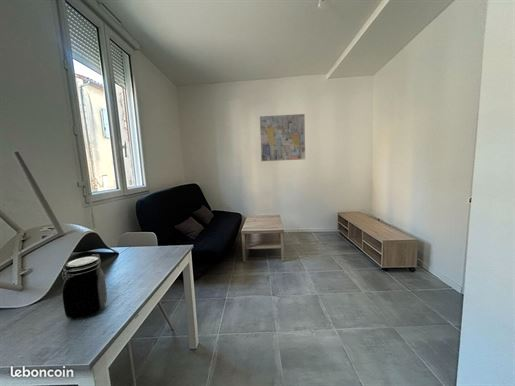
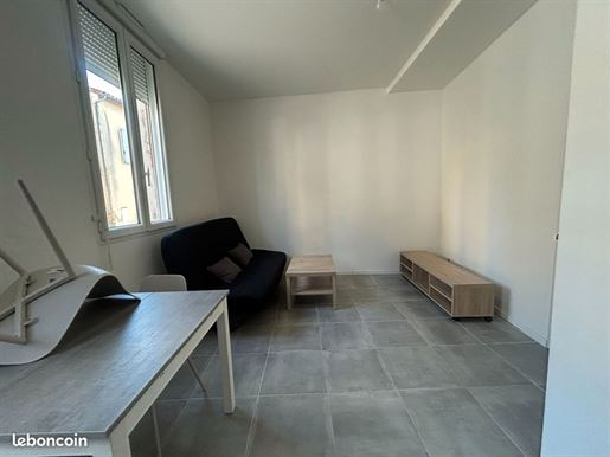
- jar (85, 286)
- wall art (282, 138)
